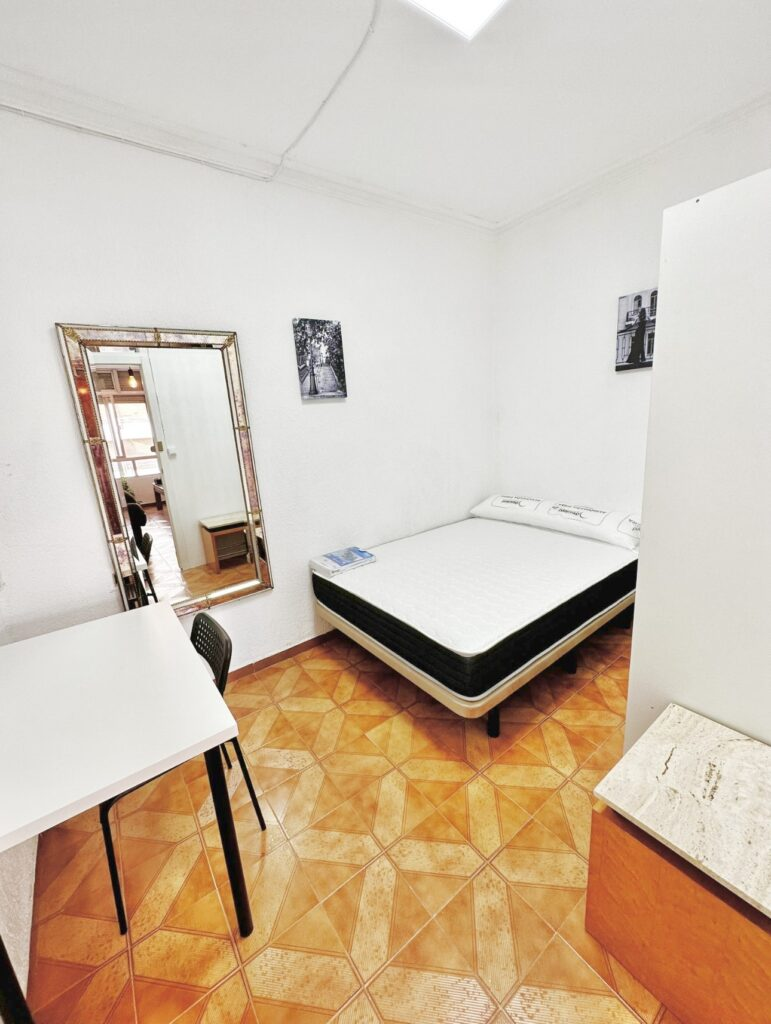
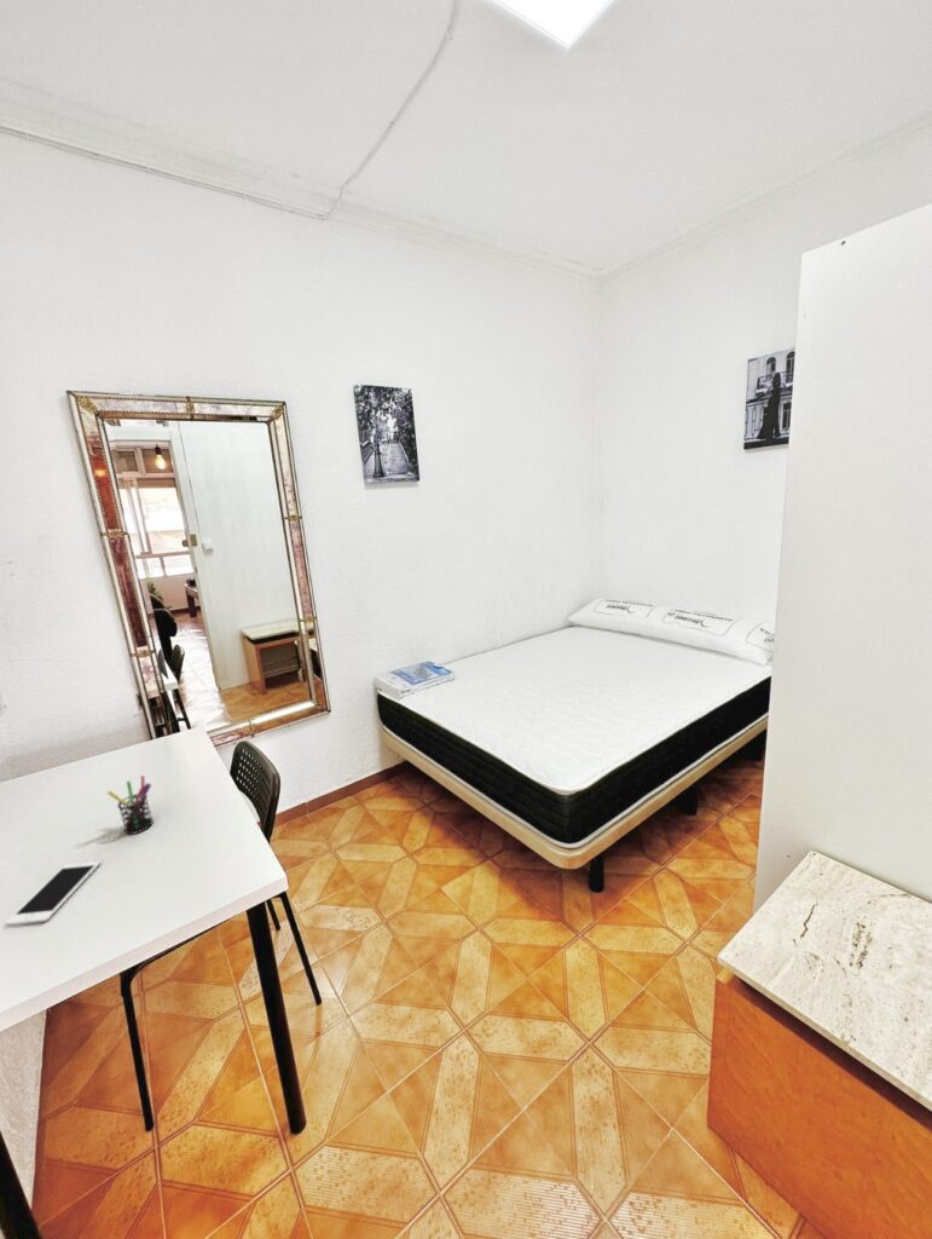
+ pen holder (134, 801)
+ cell phone (56, 891)
